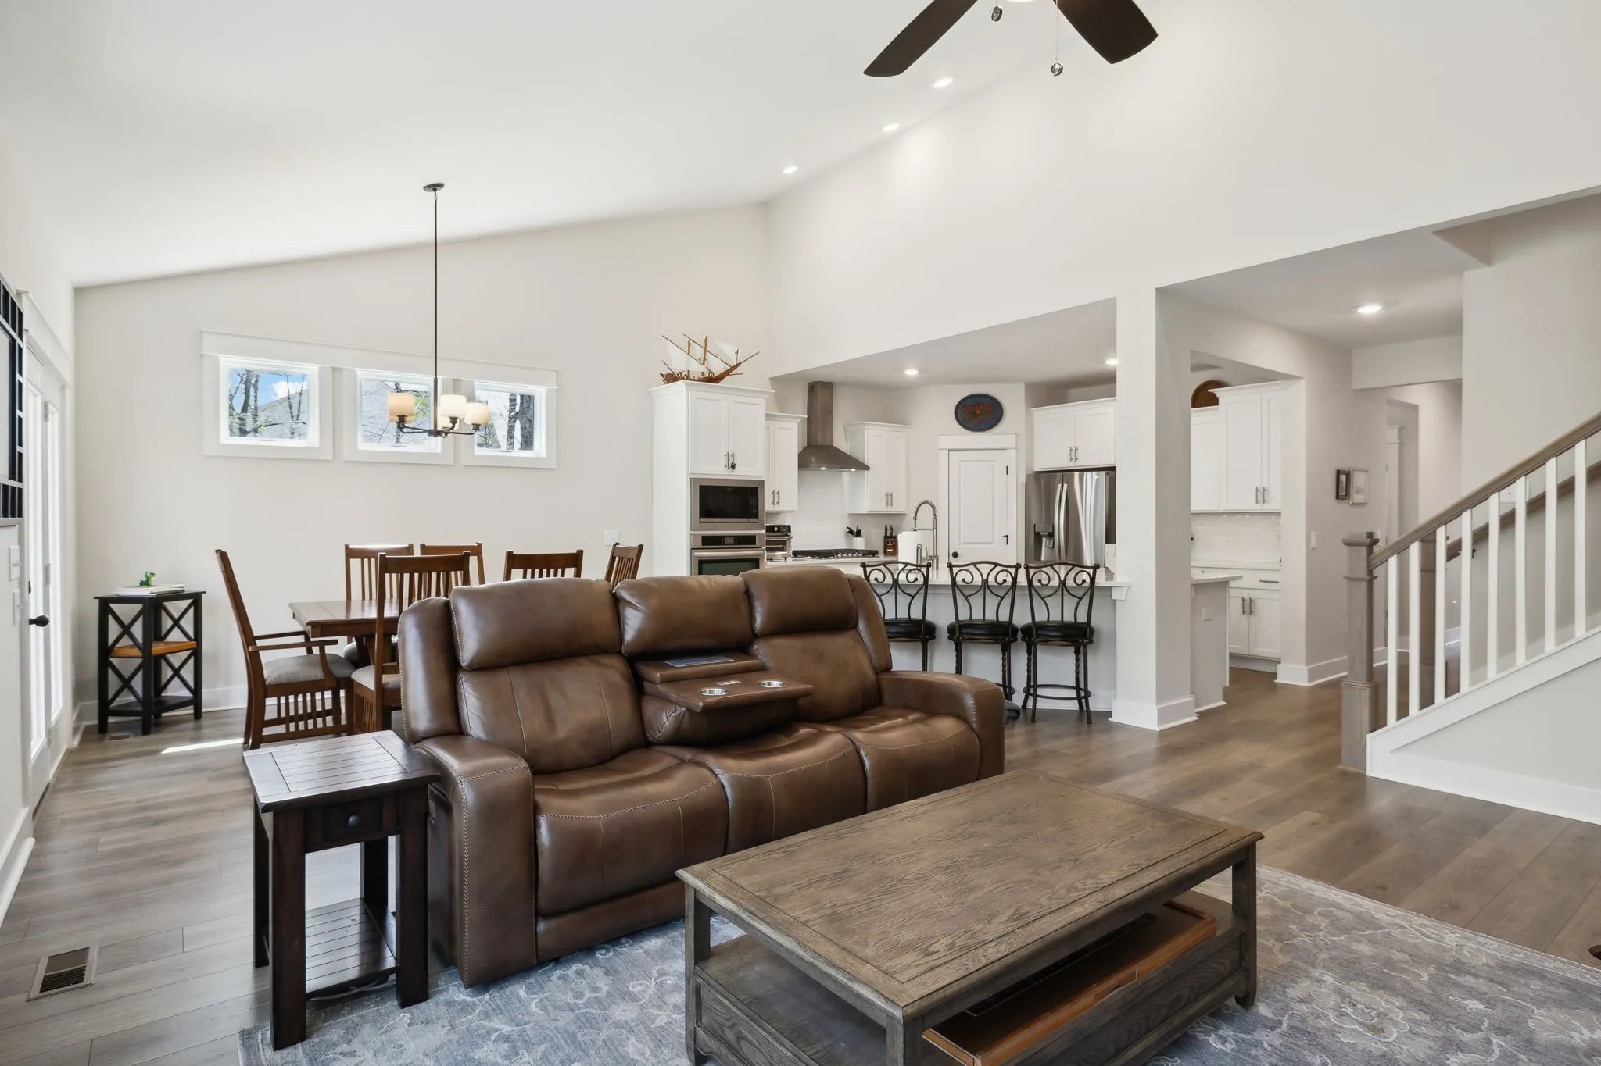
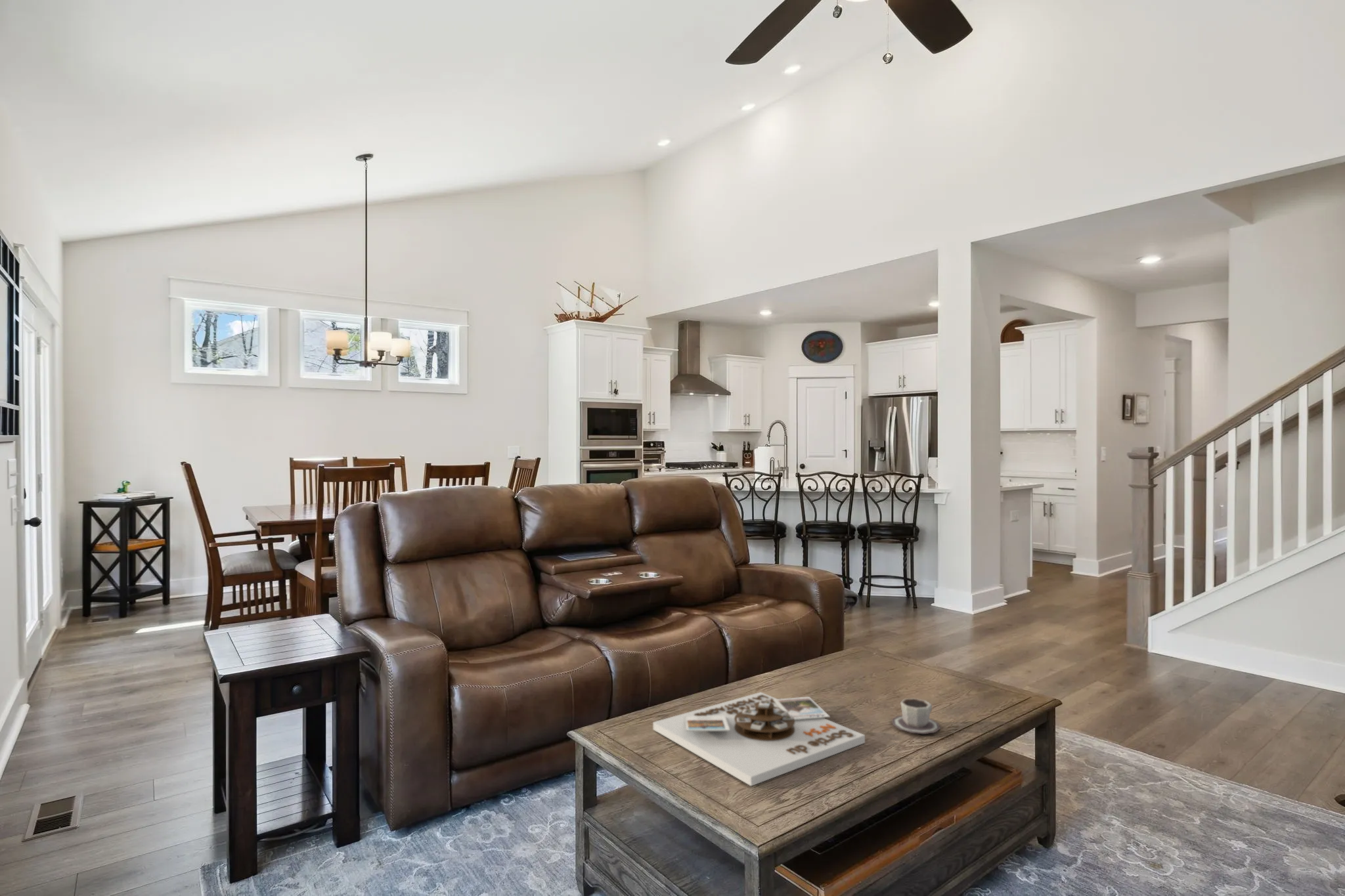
+ cup (915, 715)
+ board game (766, 715)
